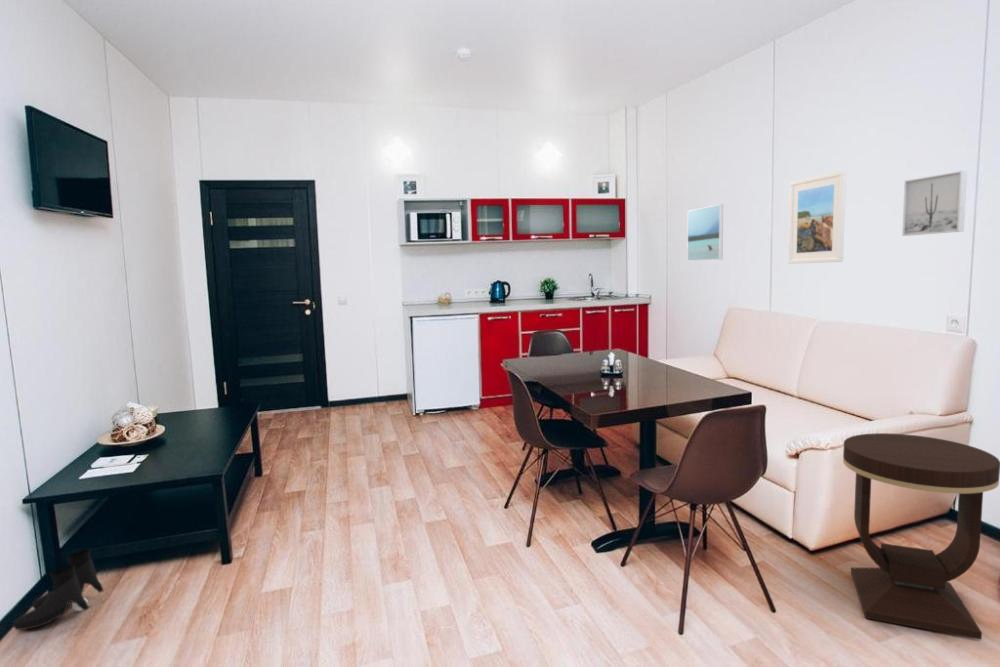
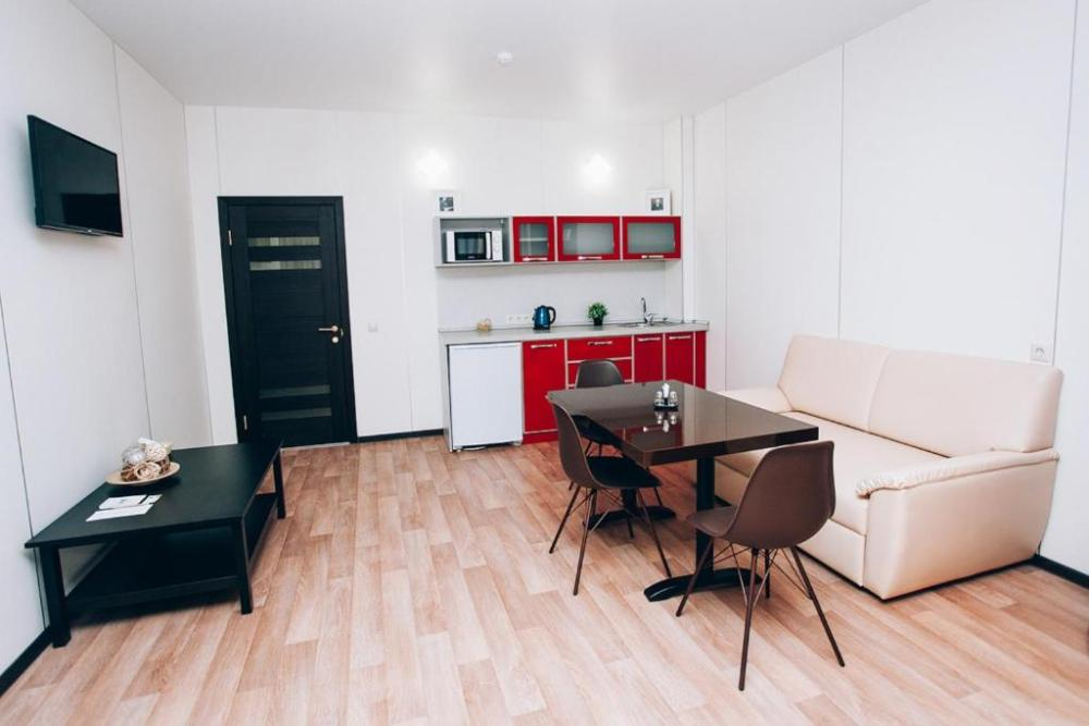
- wall art (932, 205)
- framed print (815, 220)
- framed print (704, 234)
- side table (912, 547)
- boots (57, 585)
